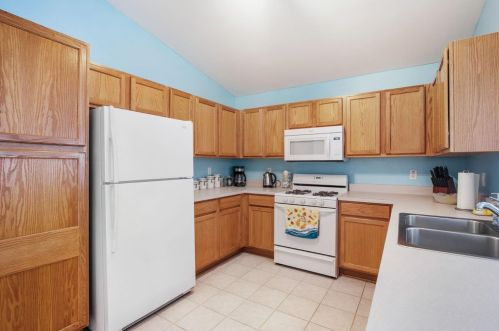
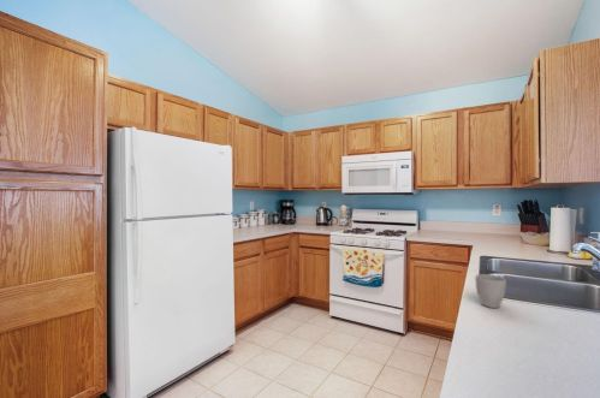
+ mug (491, 290)
